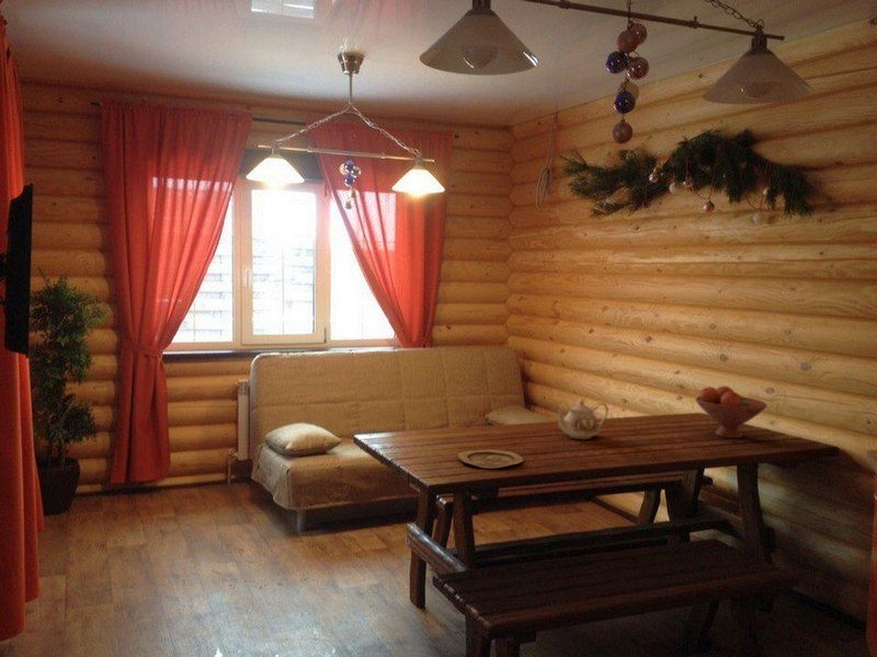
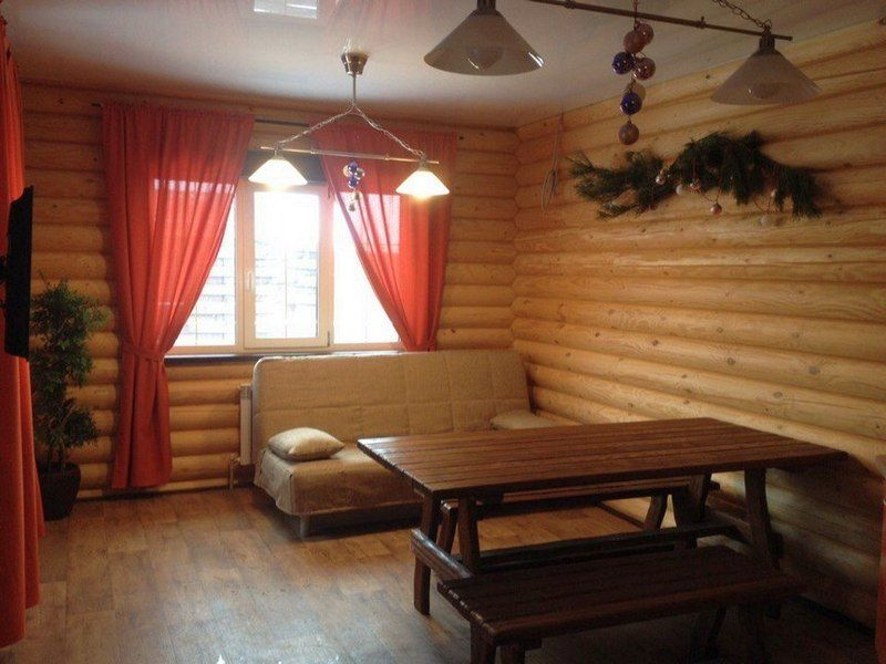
- teapot (581, 417)
- plate (490, 458)
- fruit bowl (729, 412)
